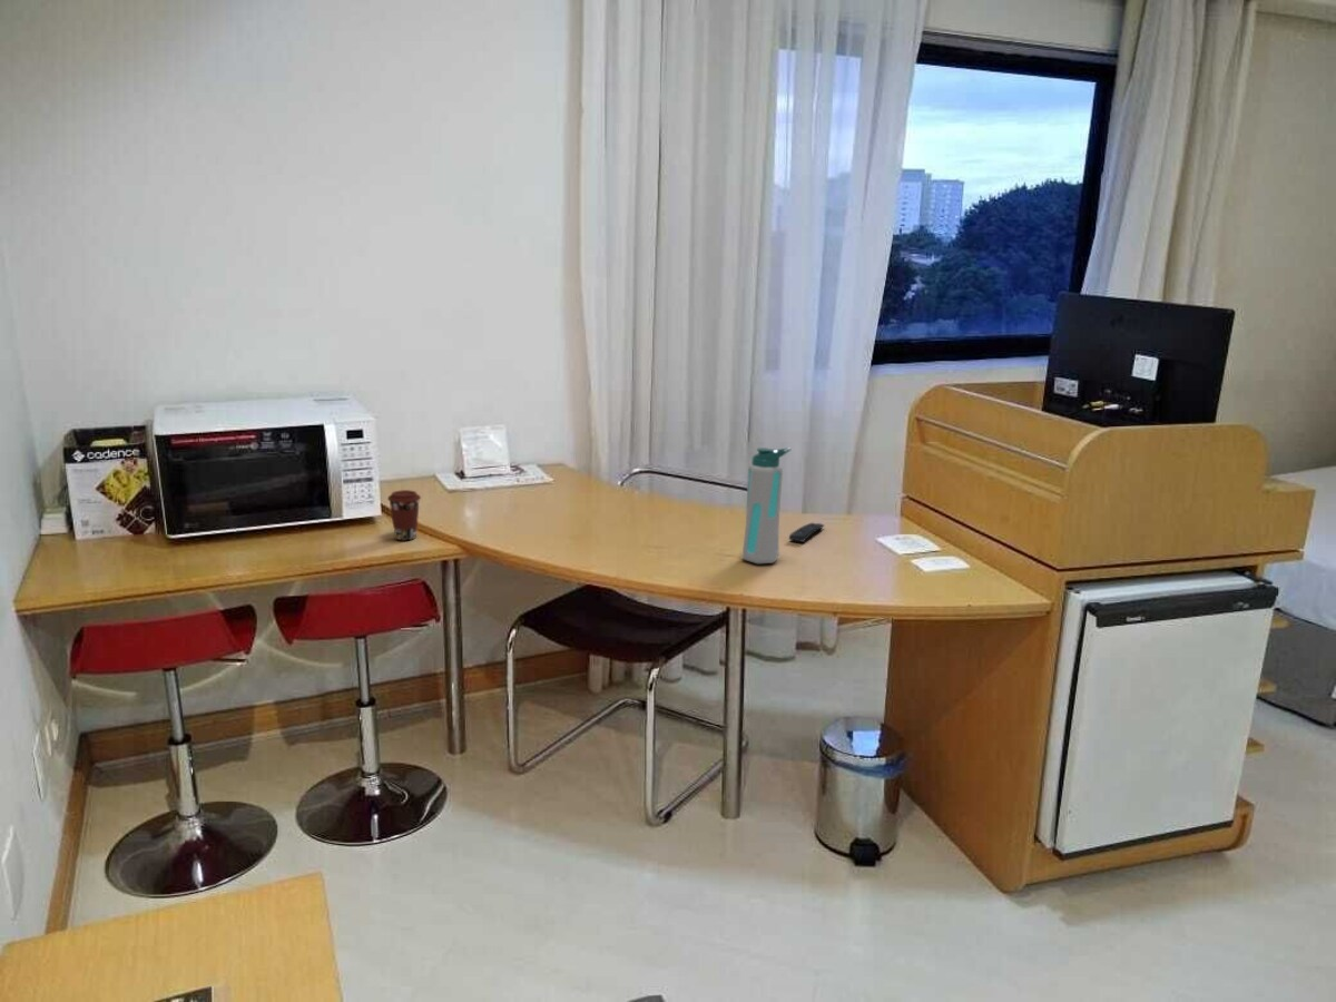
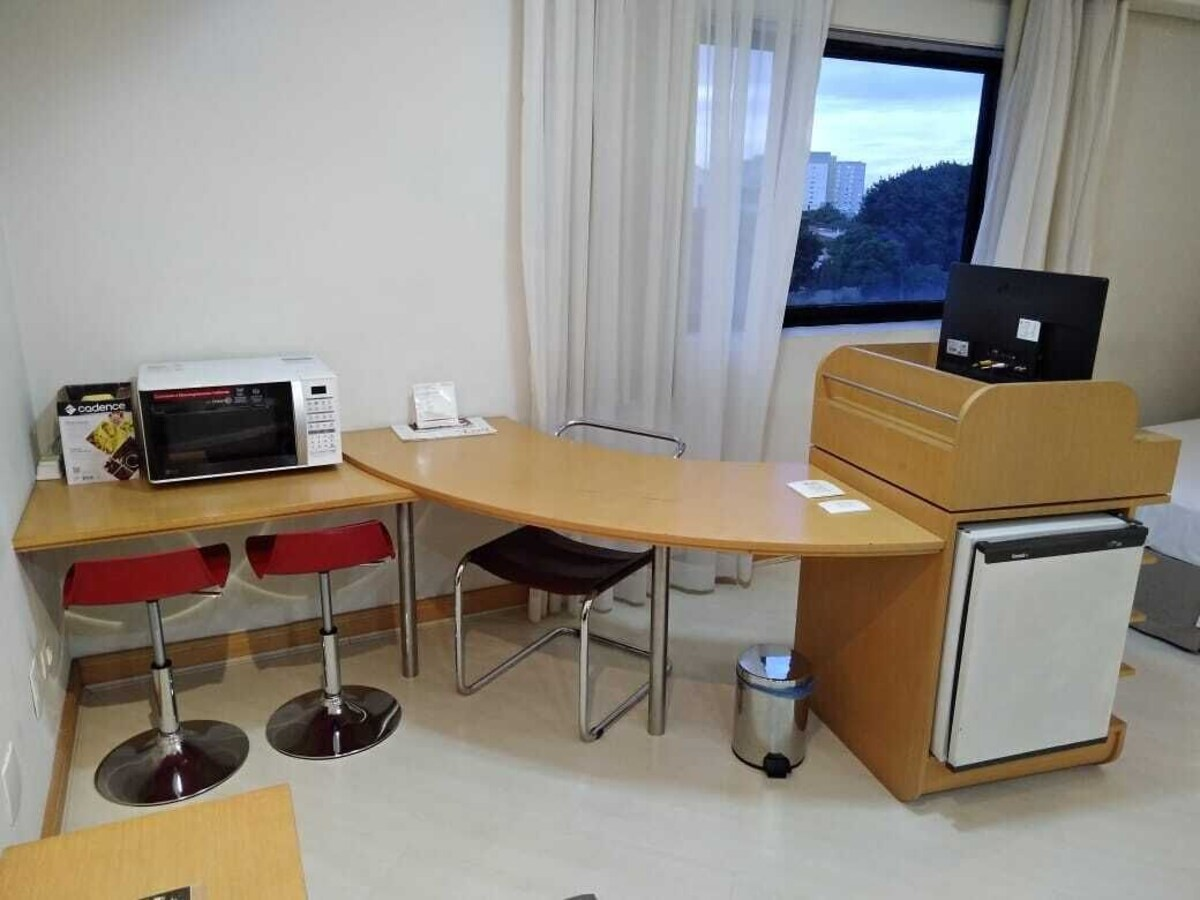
- water bottle (766, 504)
- remote control (807, 530)
- coffee cup (404, 514)
